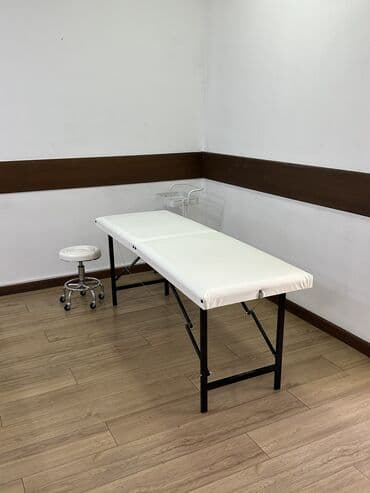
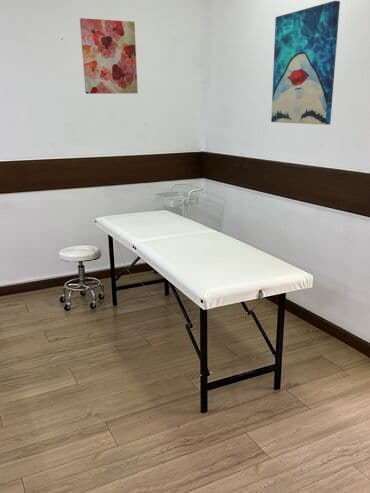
+ wall art (301, 68)
+ wall art (110, 57)
